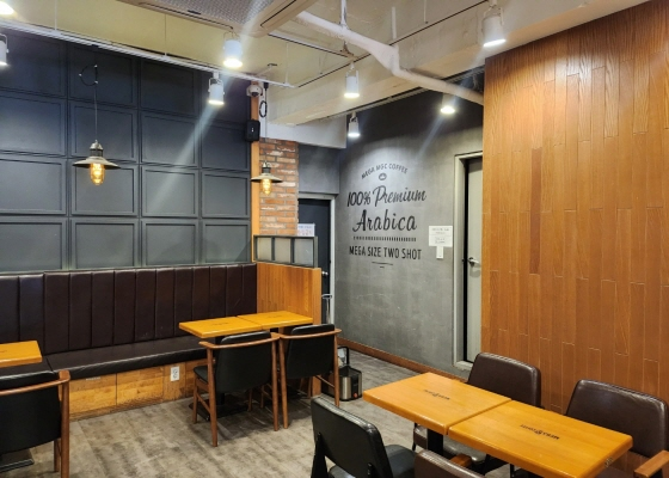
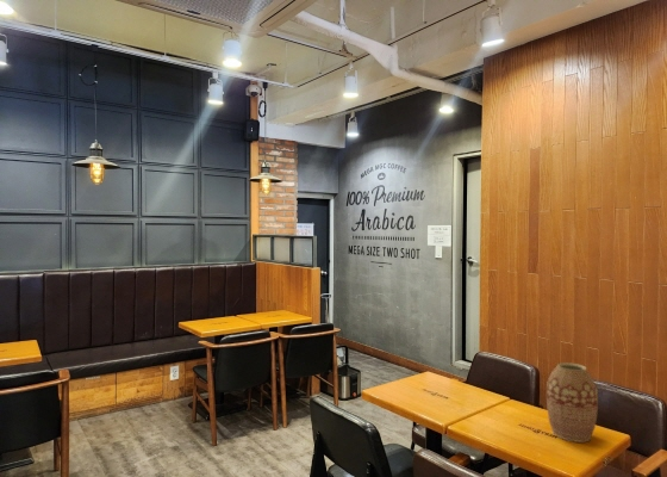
+ vase (571, 399)
